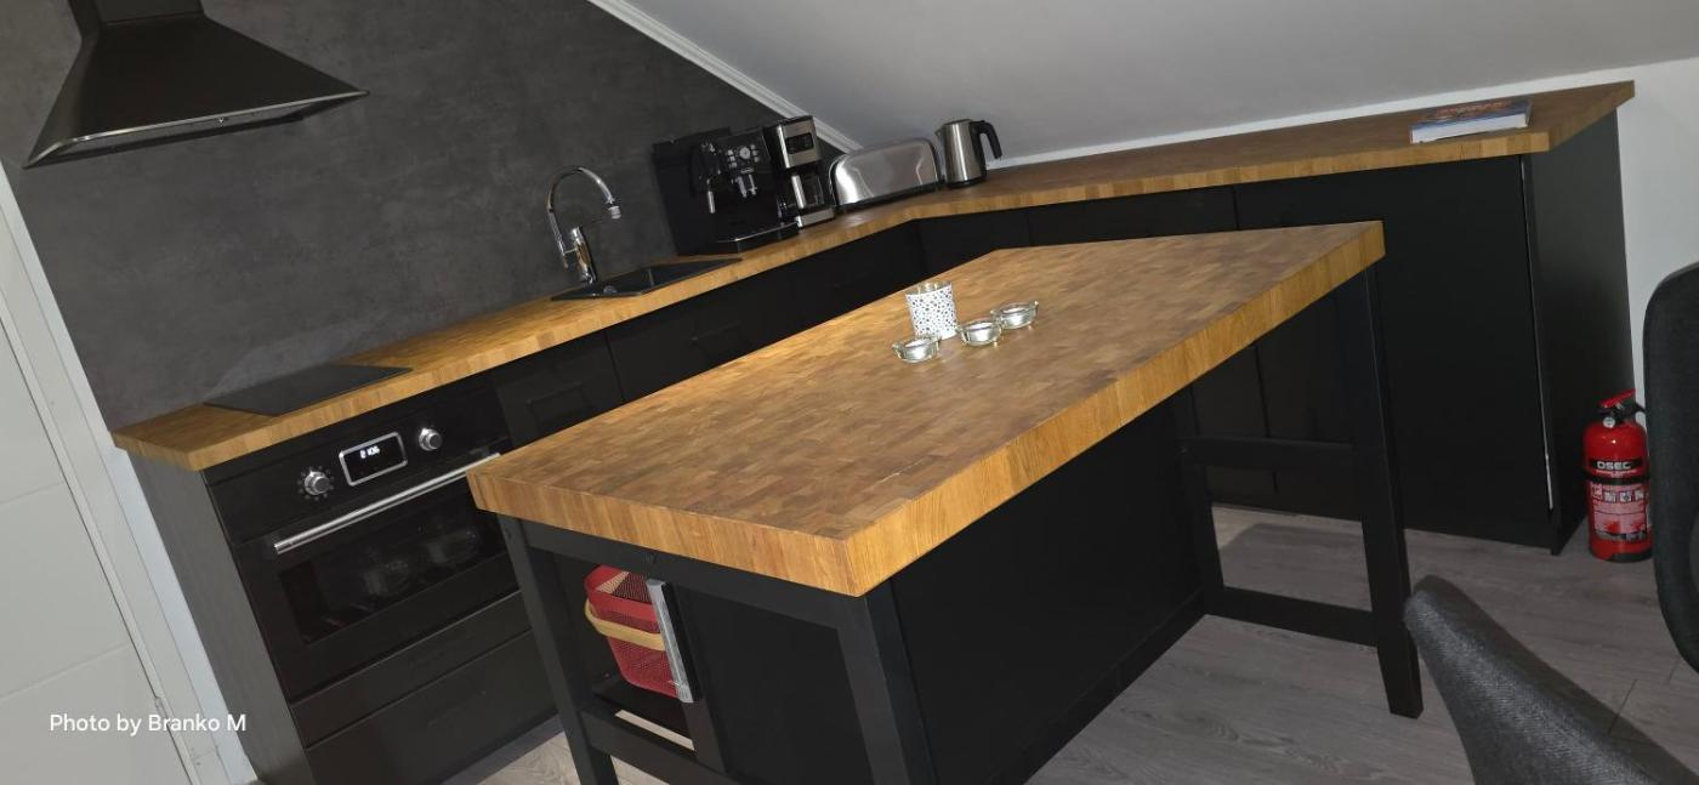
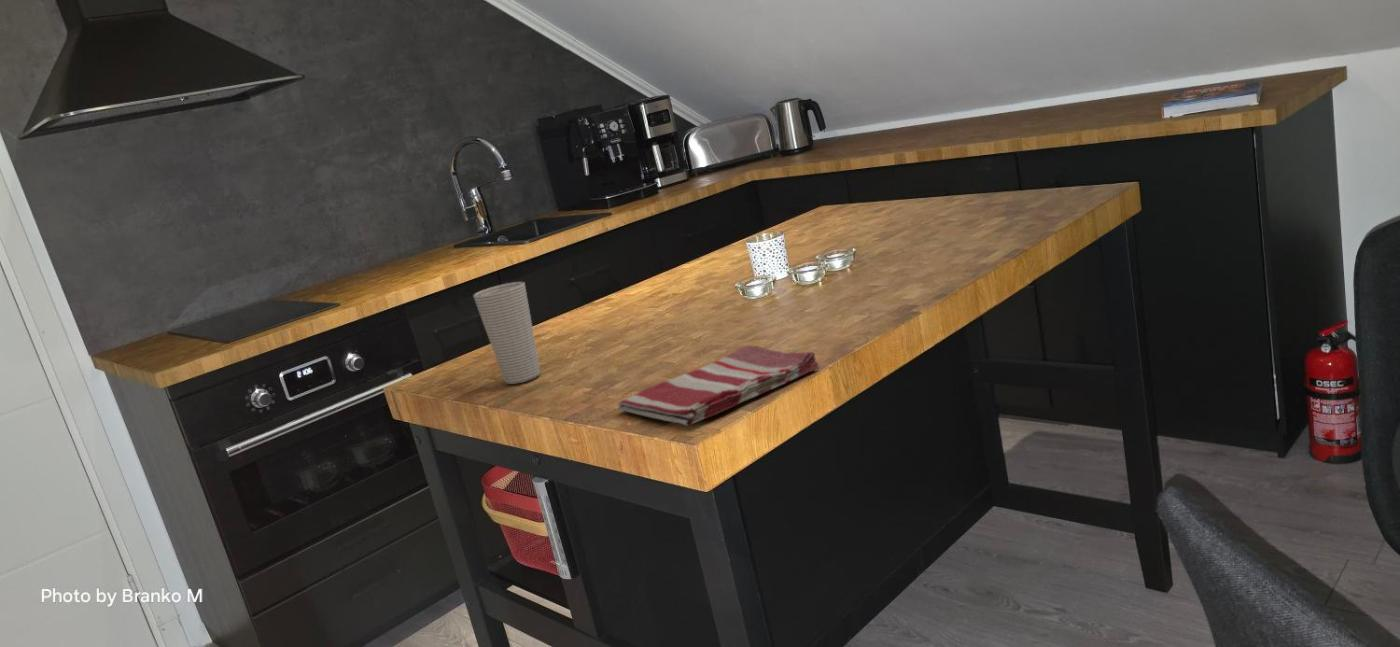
+ cup (510, 333)
+ dish towel (717, 381)
